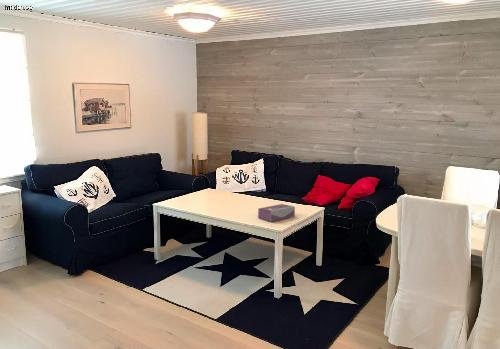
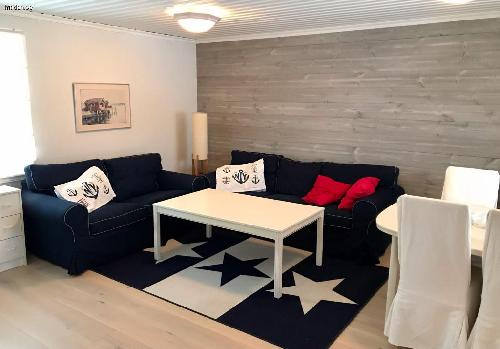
- tissue box (276, 212)
